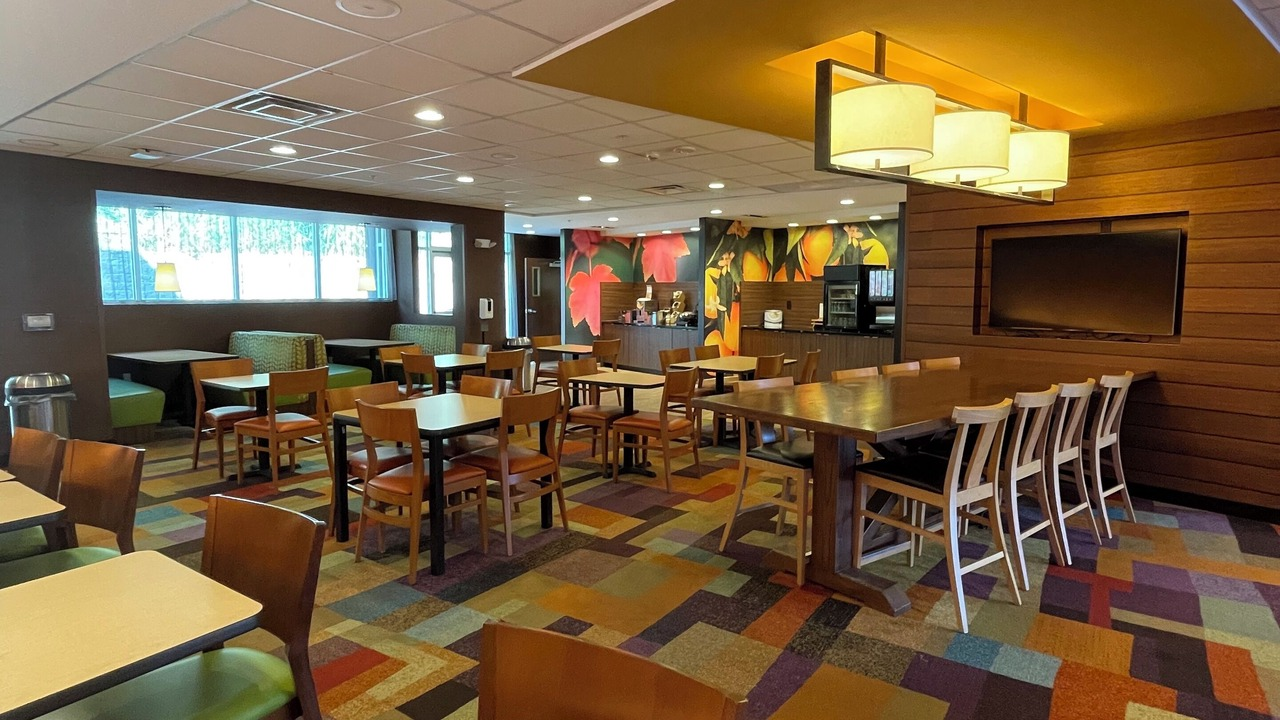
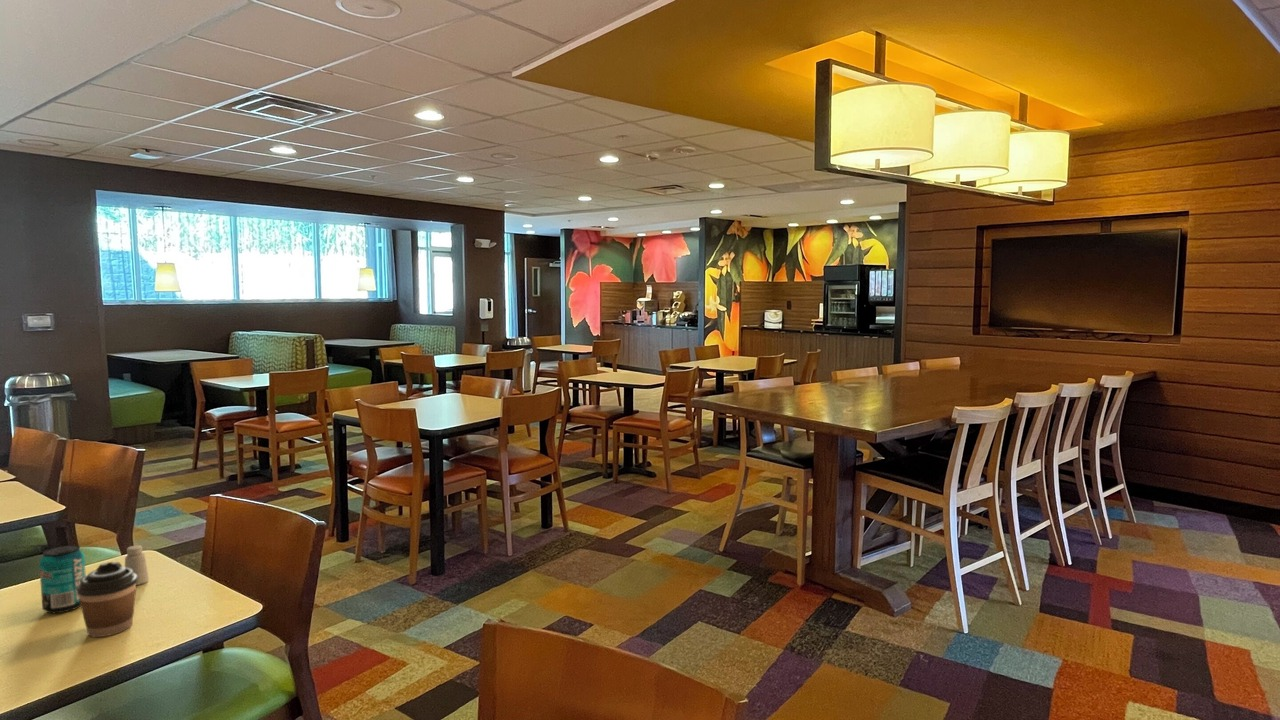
+ saltshaker (135, 564)
+ coffee cup (108, 598)
+ beverage can (63, 578)
